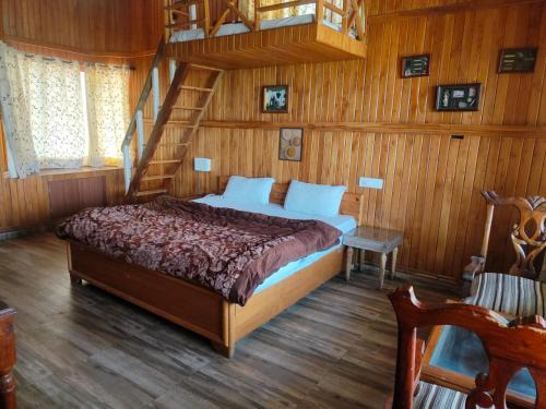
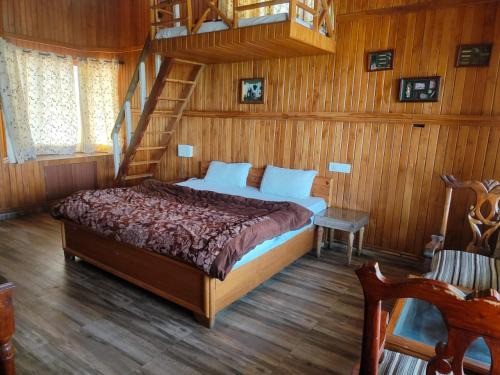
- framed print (290, 144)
